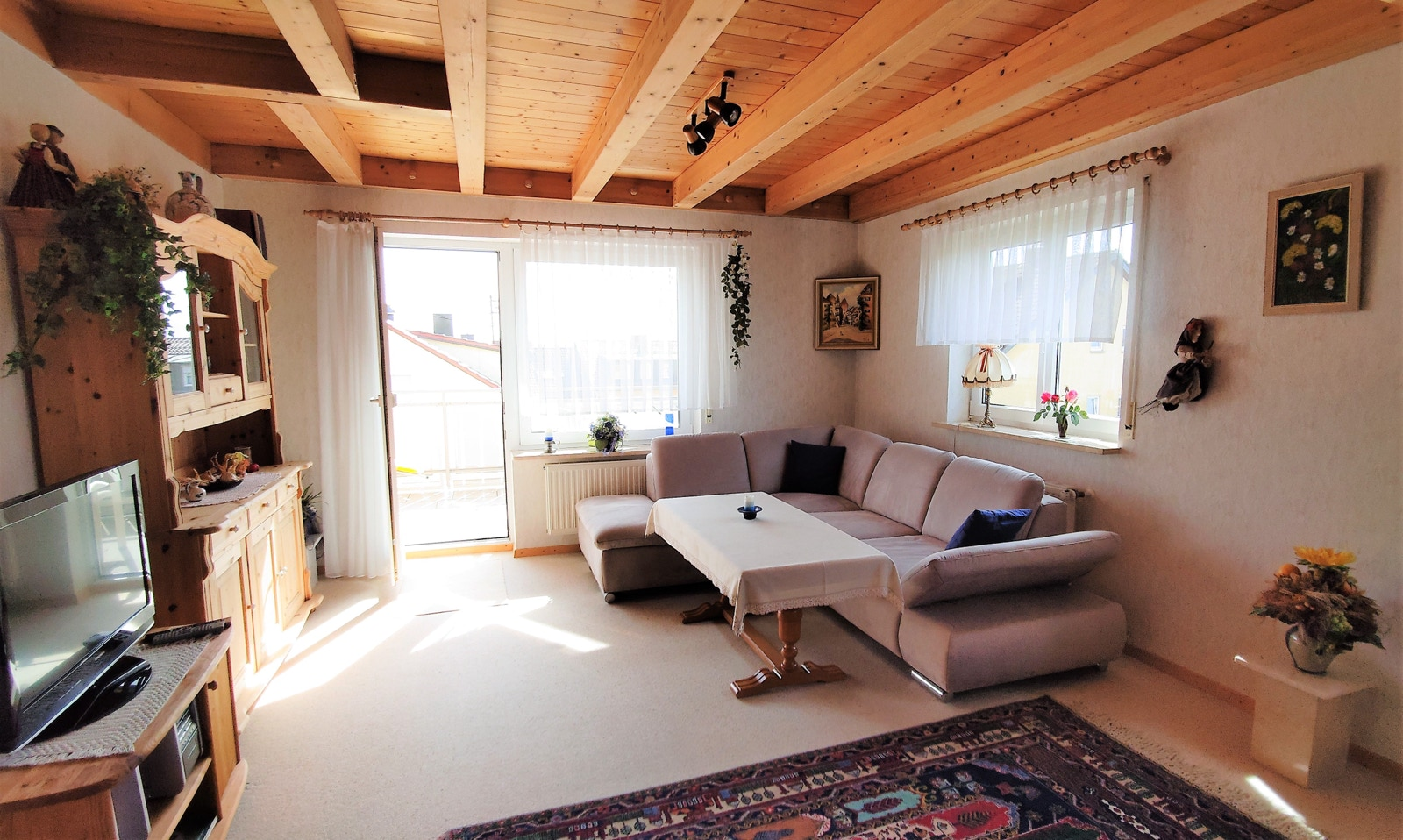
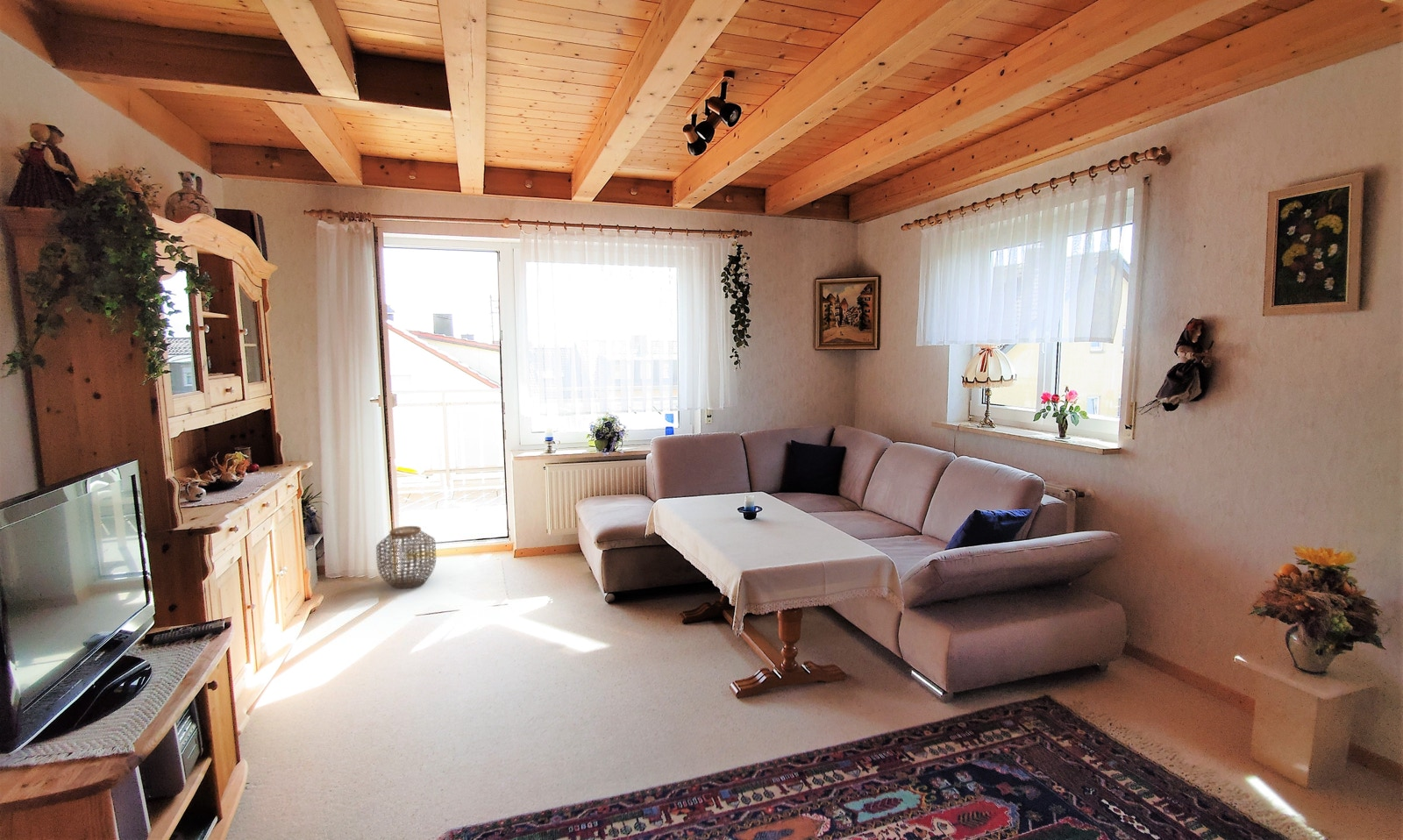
+ woven basket (406, 556)
